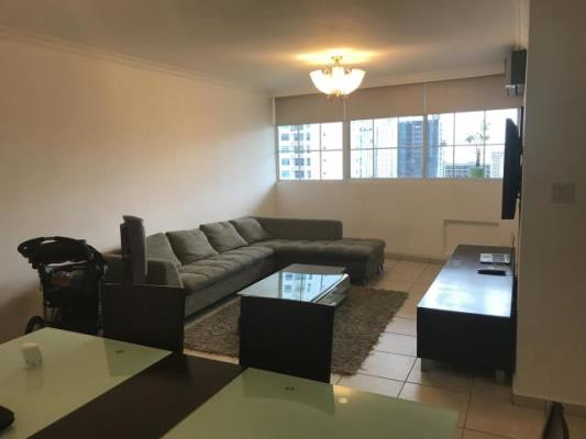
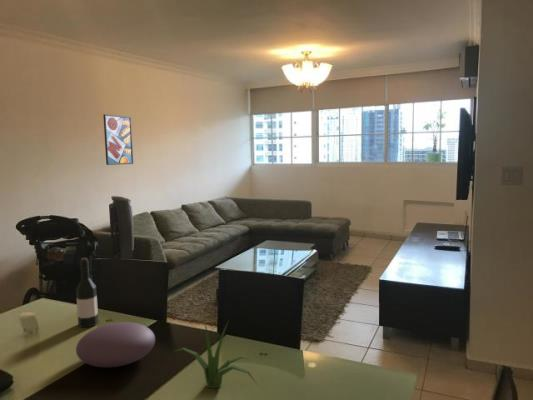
+ wine bottle (86, 291)
+ plant (220, 348)
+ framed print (119, 140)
+ decorative bowl (116, 343)
